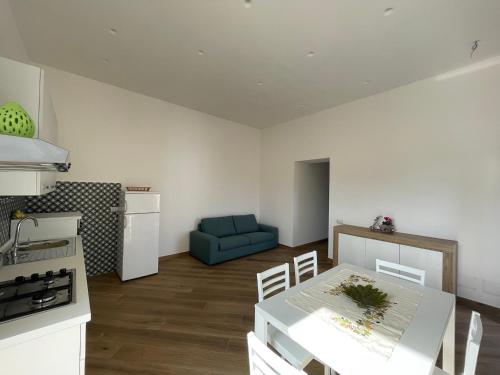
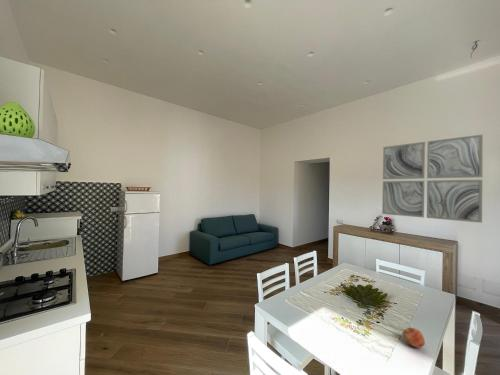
+ wall art (424, 178)
+ apple (413, 337)
